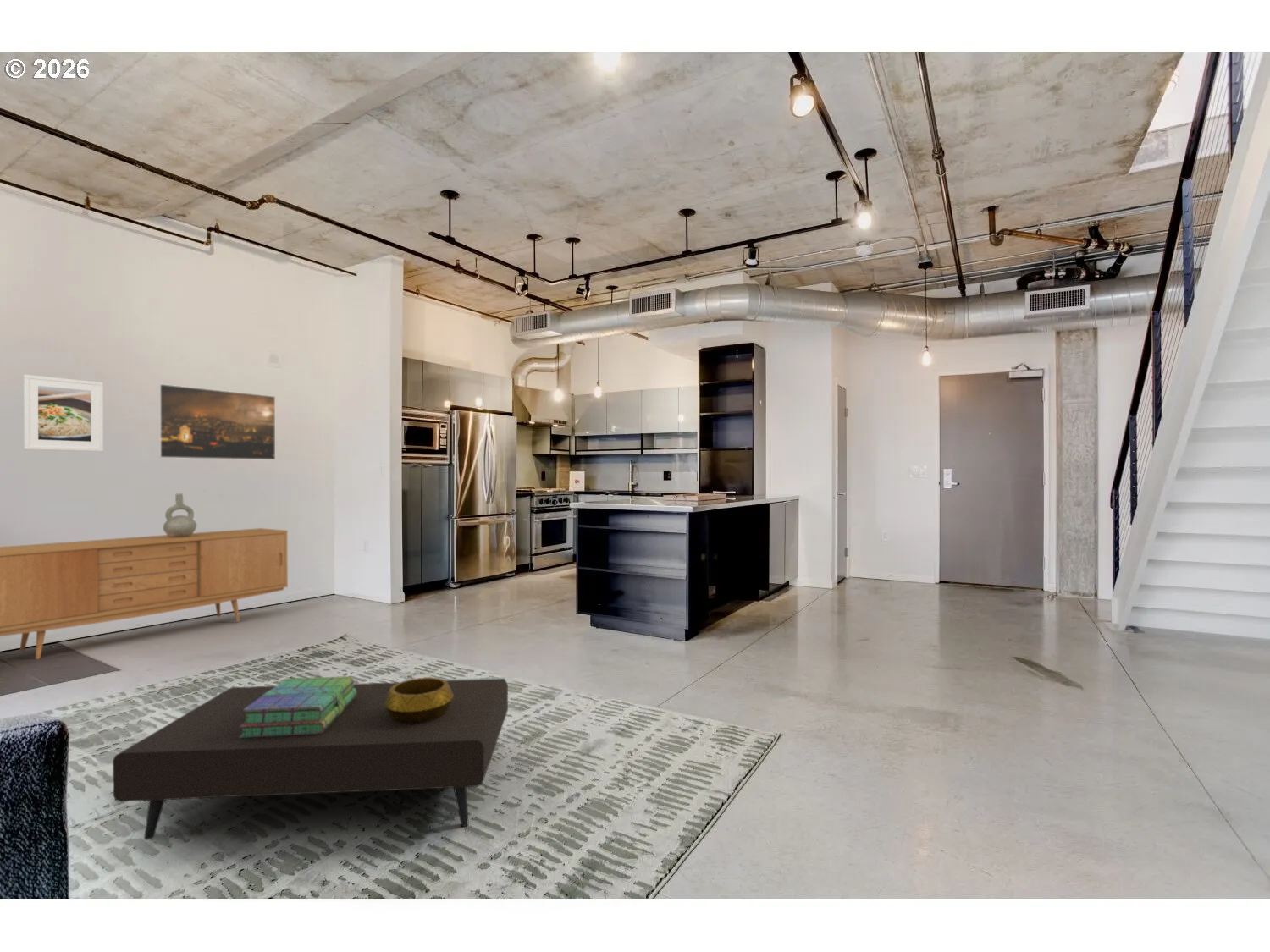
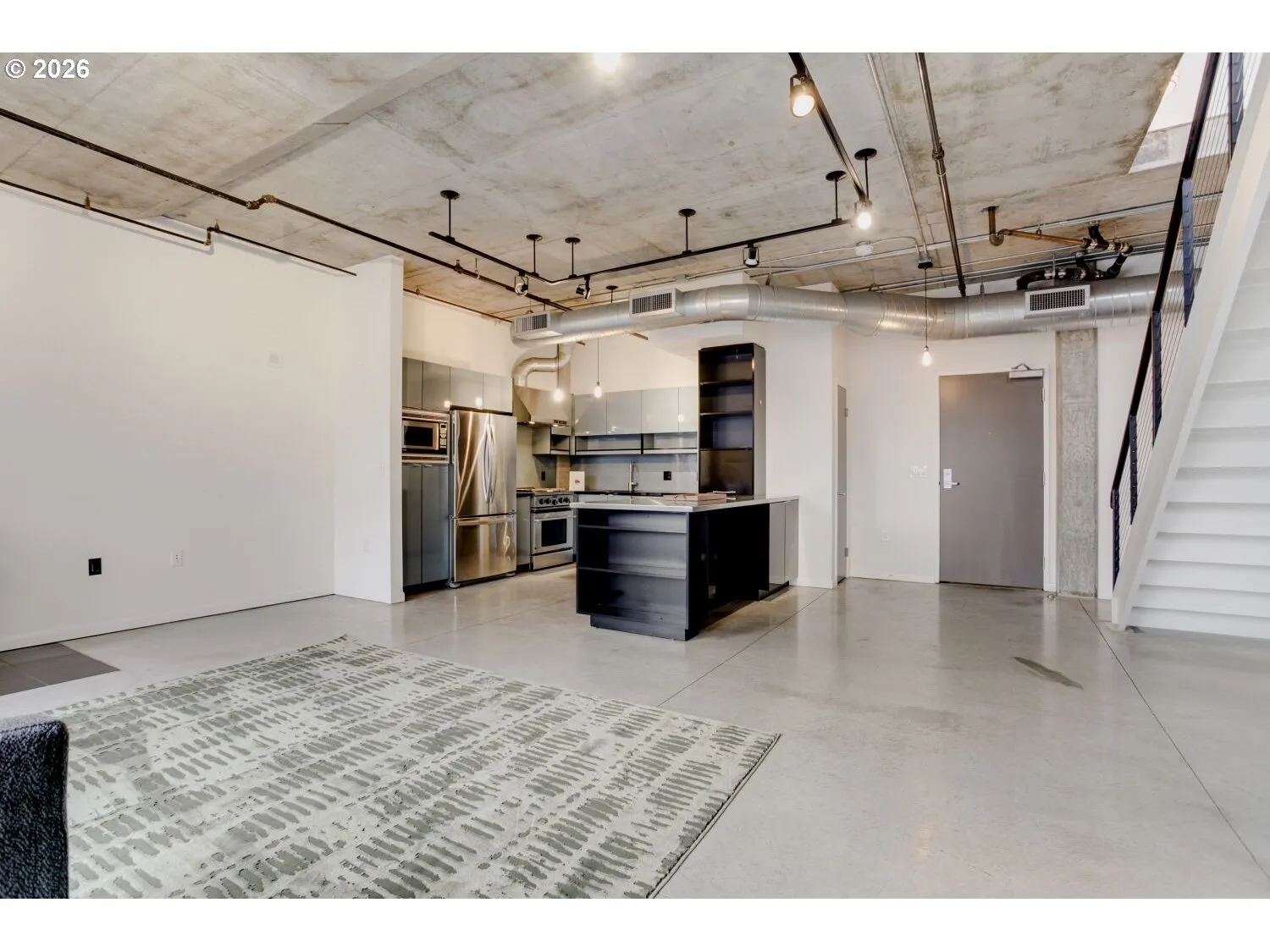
- stack of books (302, 703)
- decorative vase (179, 515)
- sideboard (140, 587)
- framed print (221, 424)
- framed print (64, 414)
- coffee table (346, 744)
- decorative bowl (419, 699)
